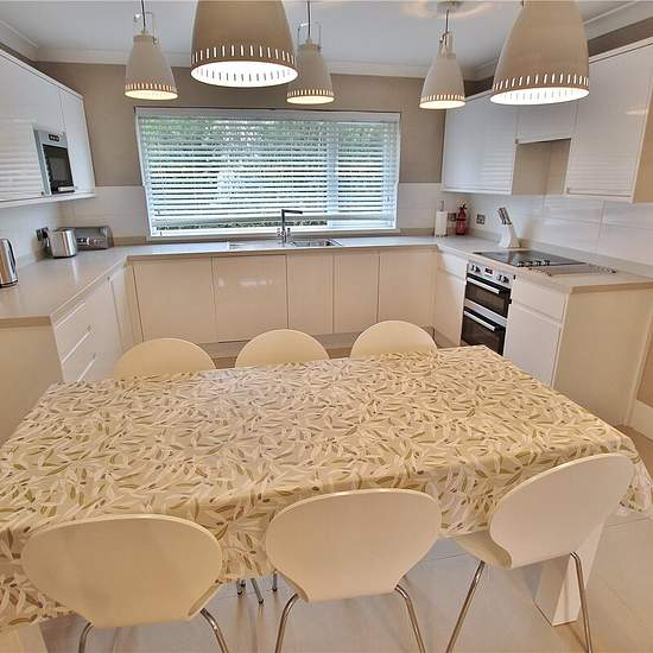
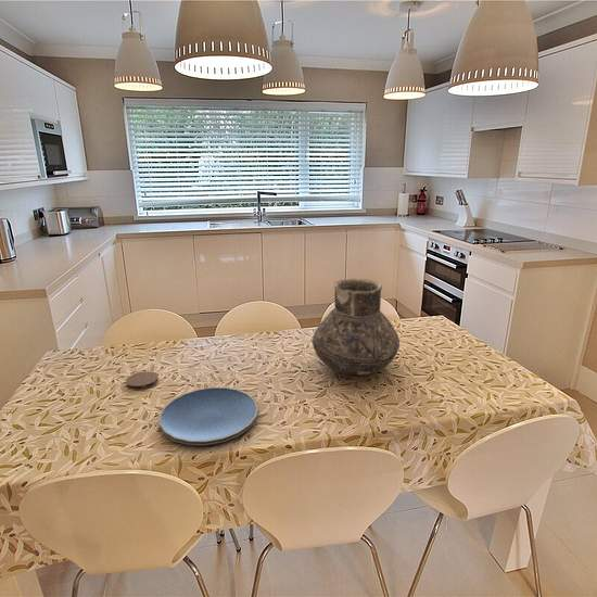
+ vase (356, 326)
+ plate (209, 414)
+ coaster (142, 380)
